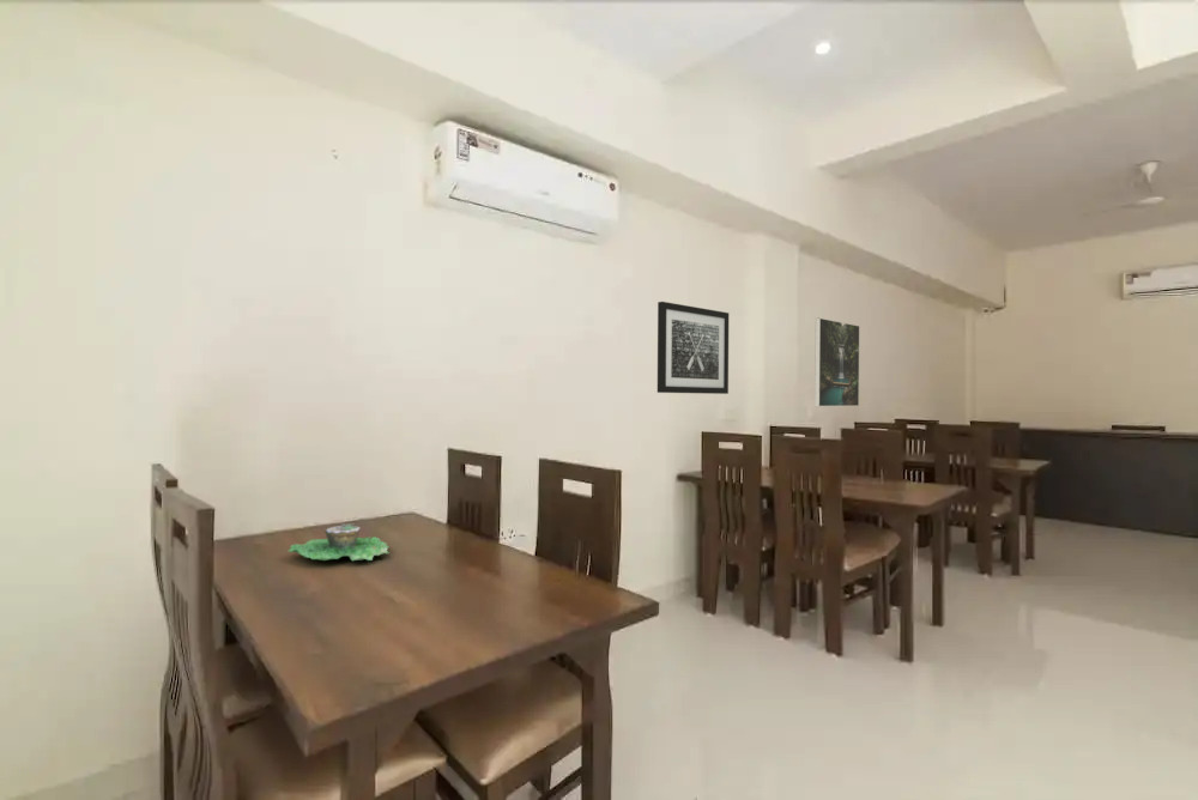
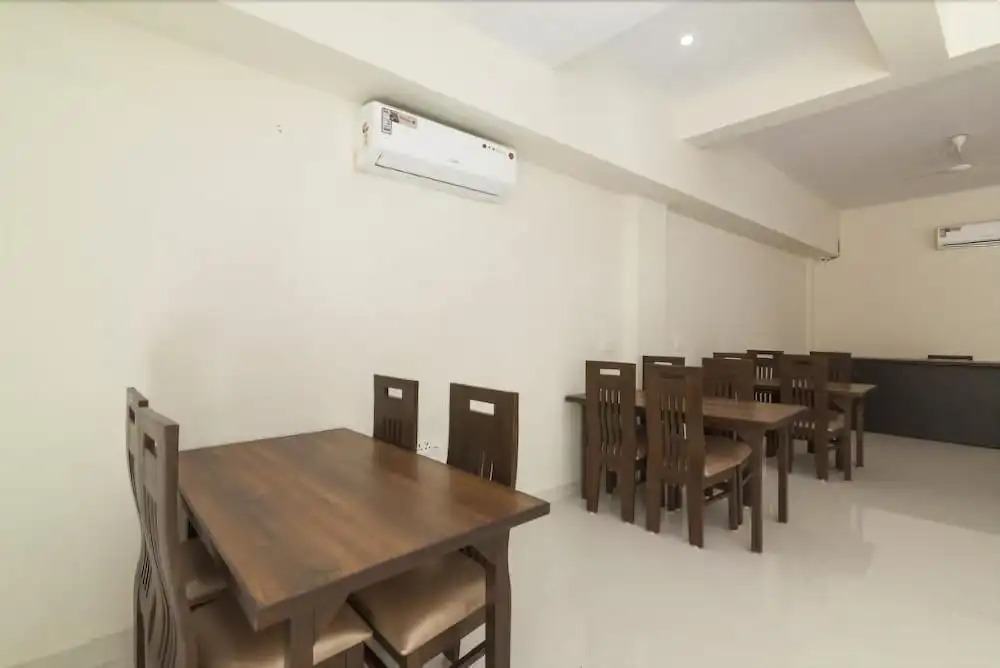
- succulent planter (344, 539)
- wall art (695, 350)
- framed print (837, 364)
